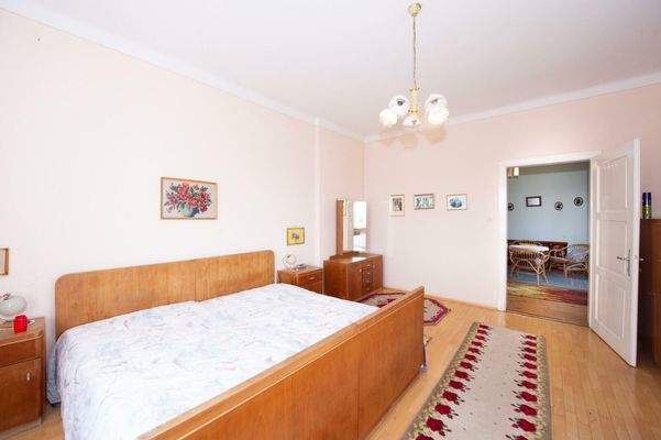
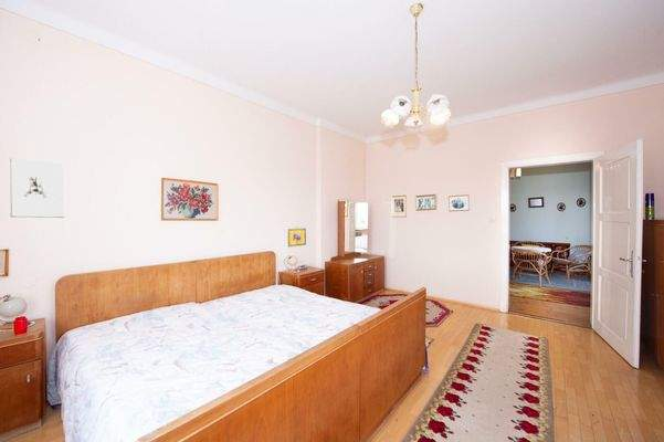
+ wall sculpture (39, 188)
